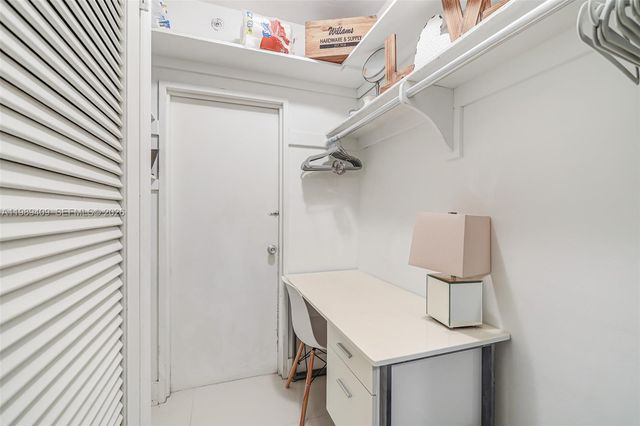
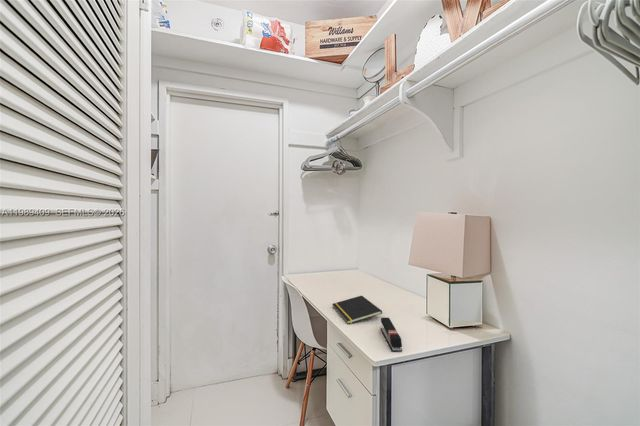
+ stapler (390, 332)
+ notepad (355, 308)
